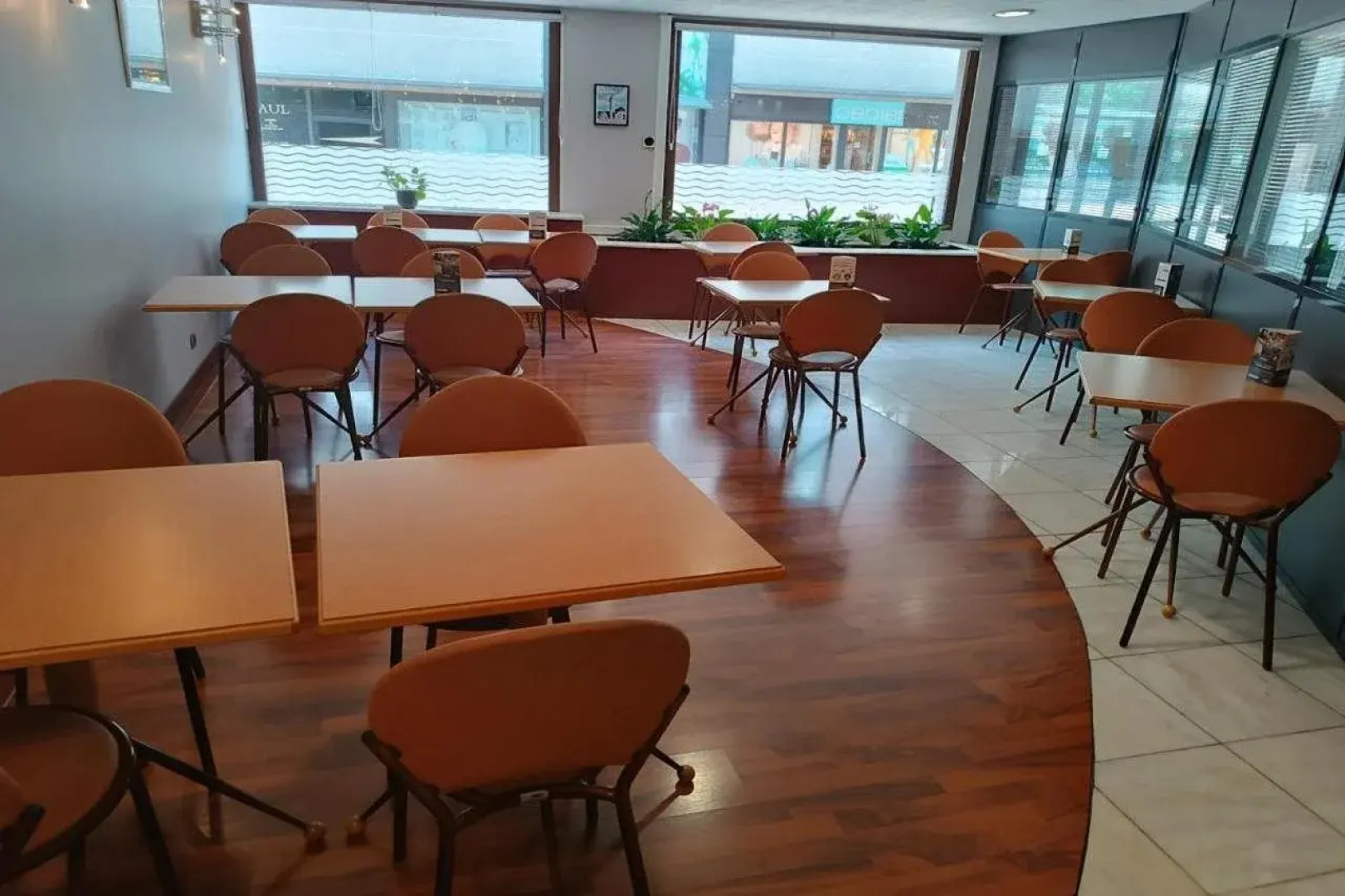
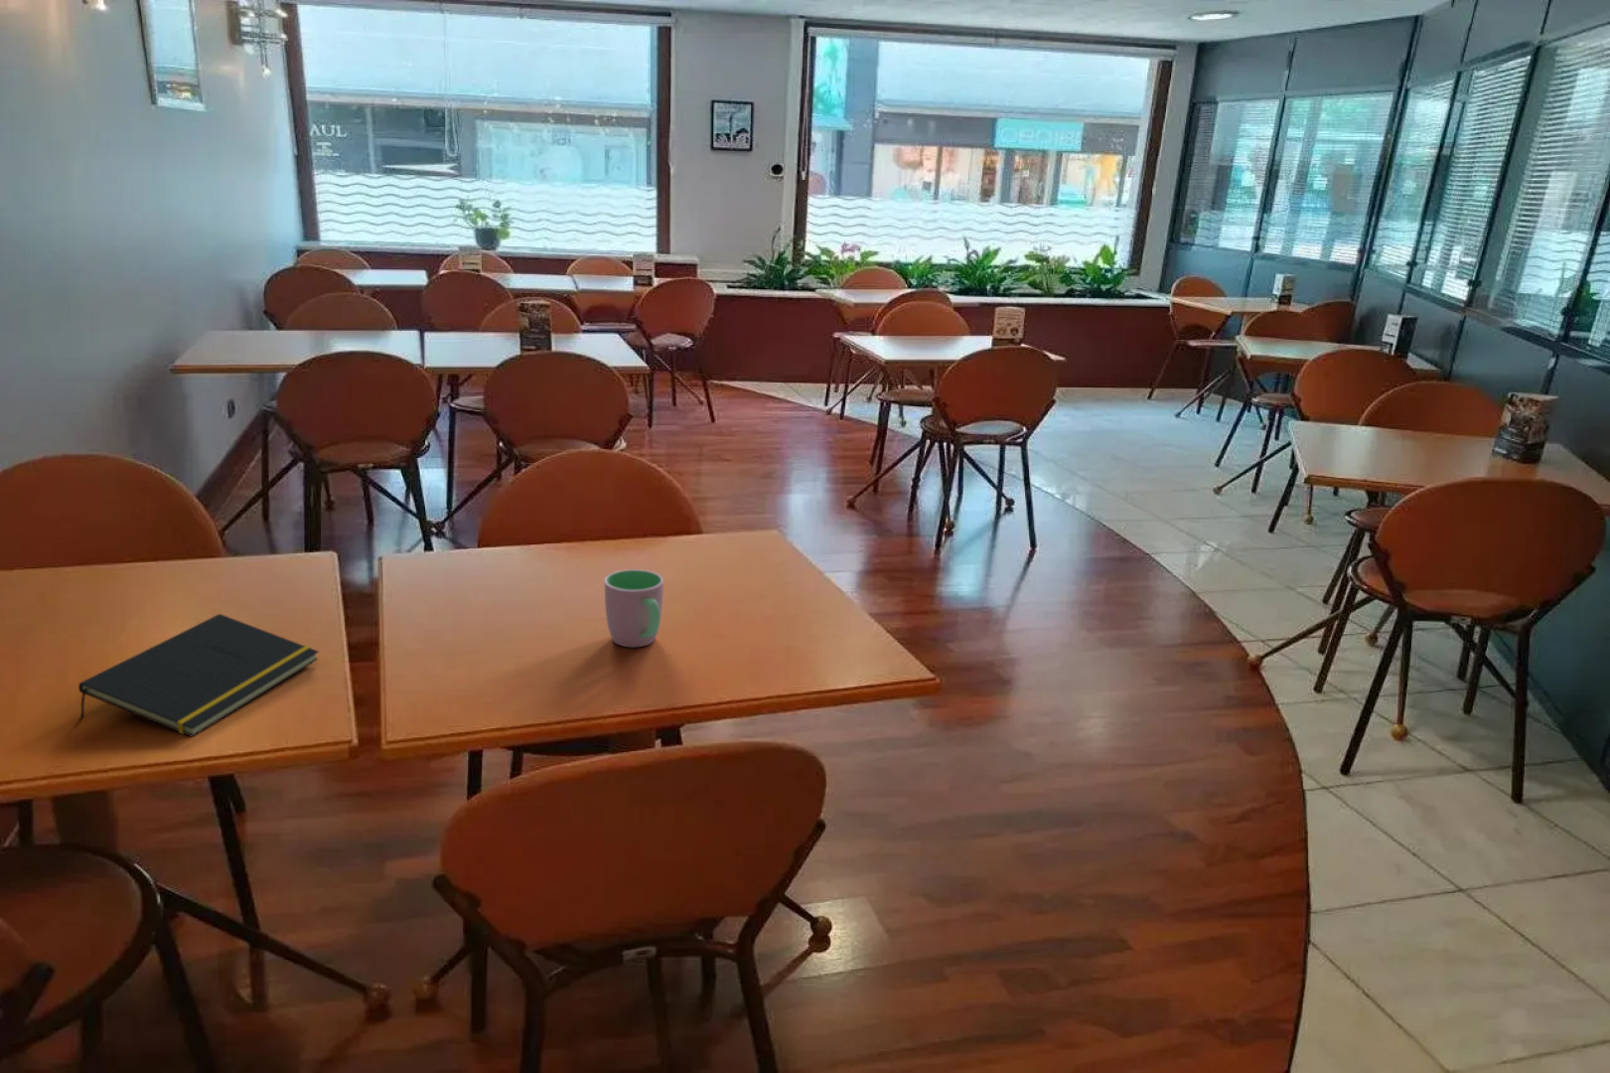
+ notepad (207, 669)
+ cup (638, 612)
